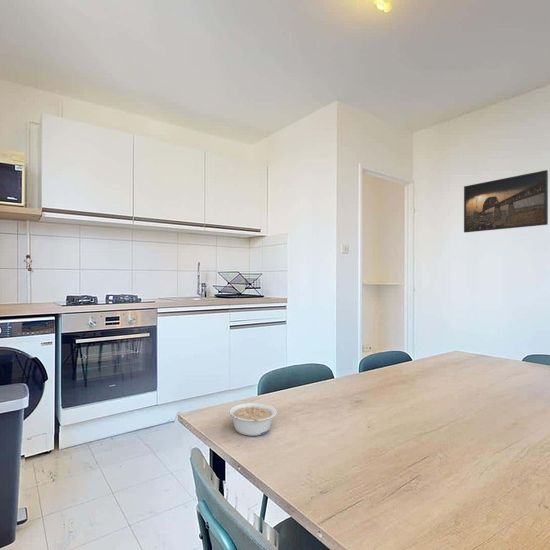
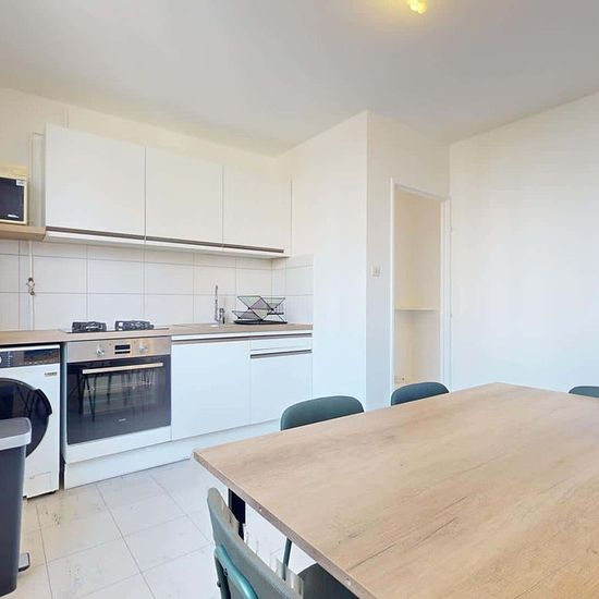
- legume (253, 418)
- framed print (502, 203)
